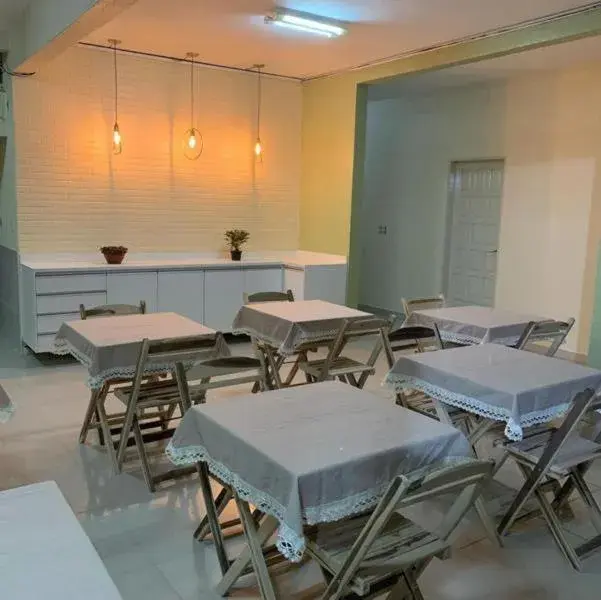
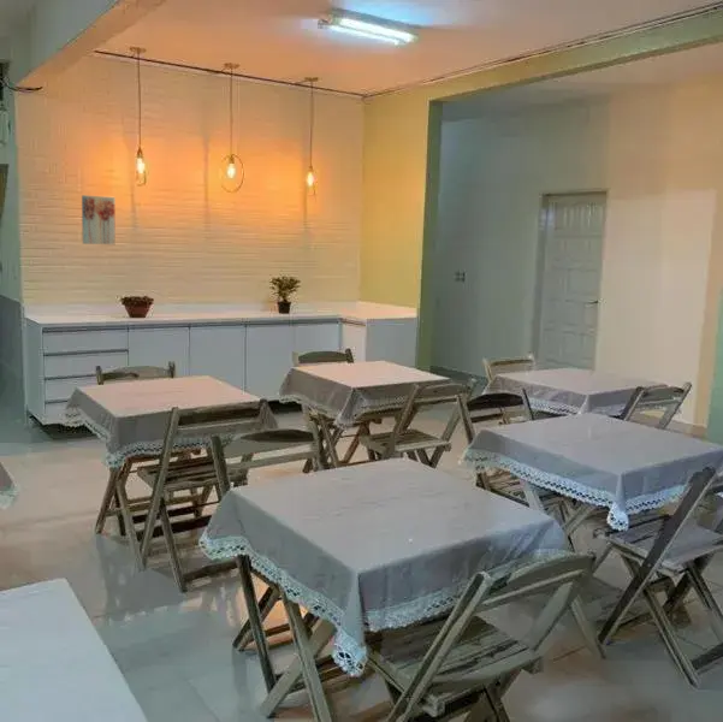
+ wall art (99, 220)
